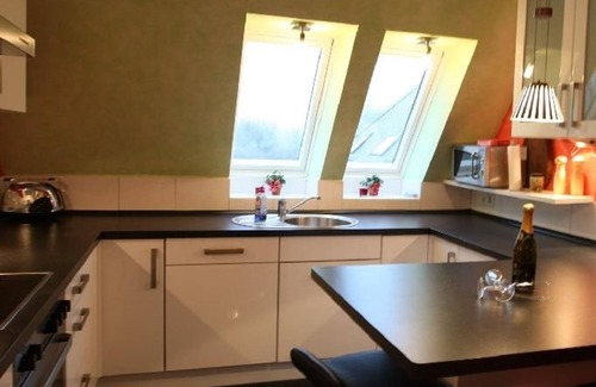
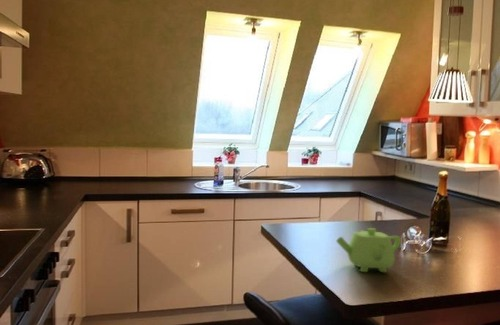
+ teapot (369, 248)
